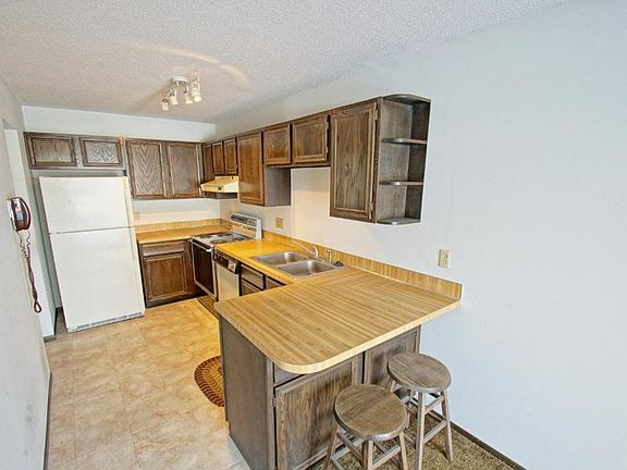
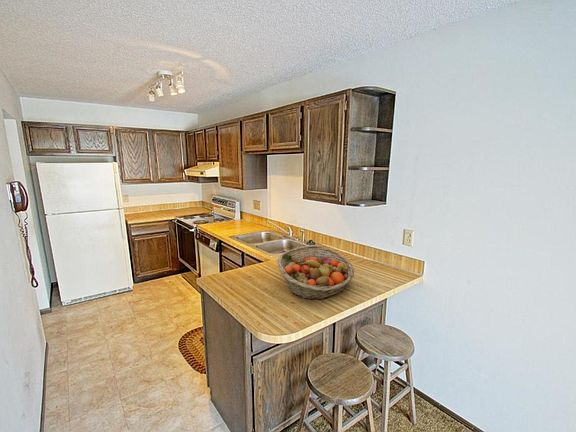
+ fruit basket (315, 271)
